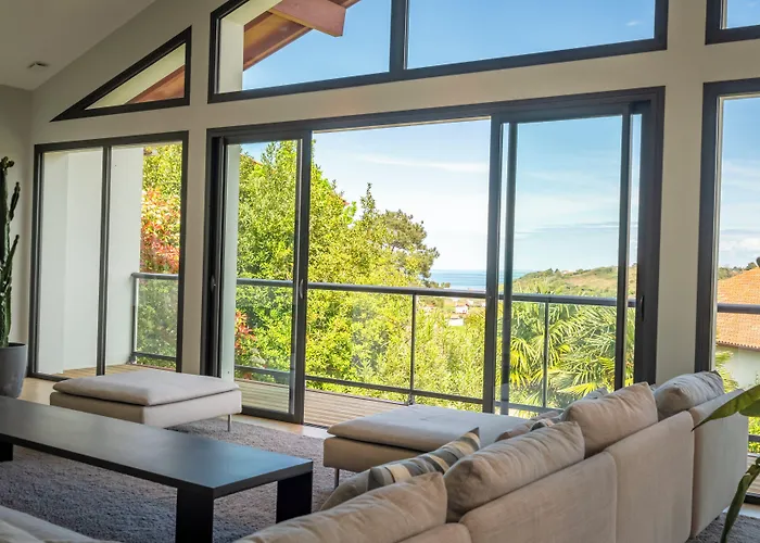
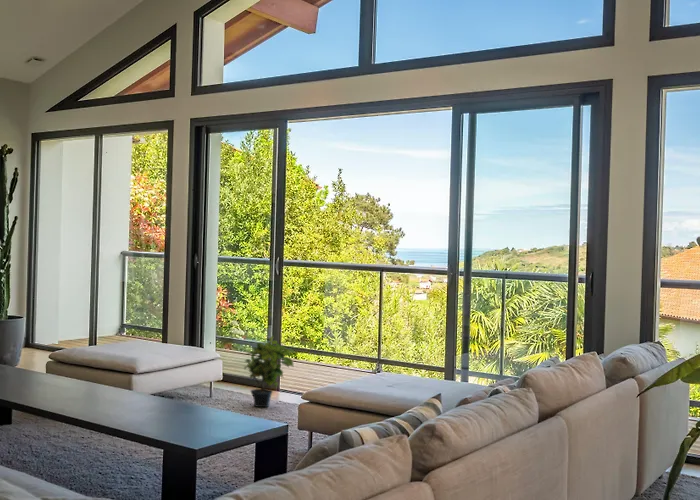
+ potted plant (266, 371)
